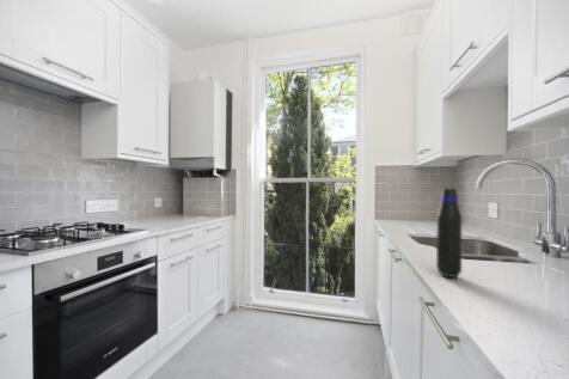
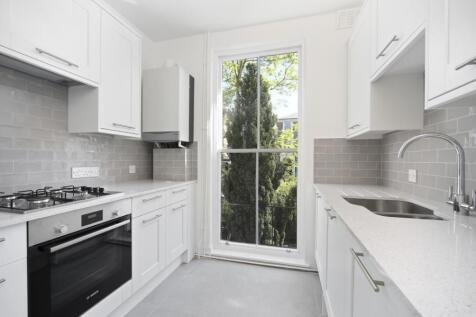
- water bottle (448, 232)
